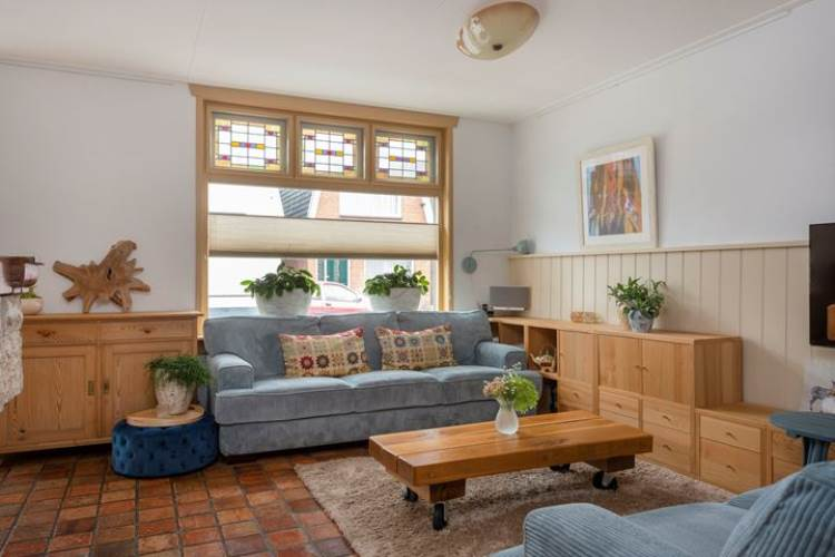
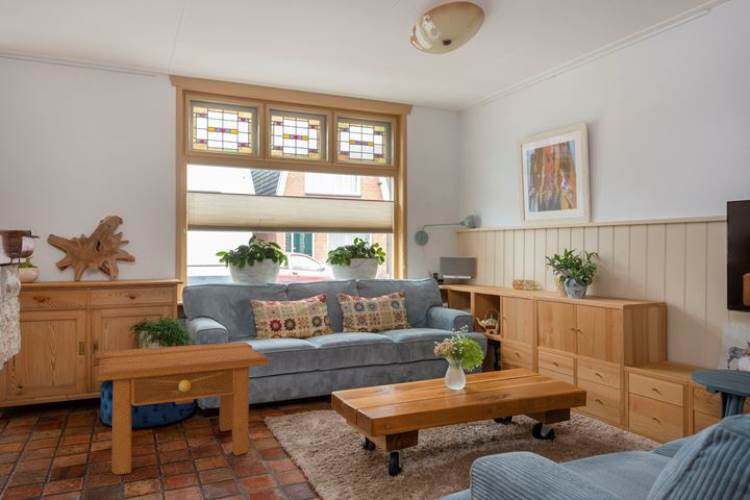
+ side table (180, 401)
